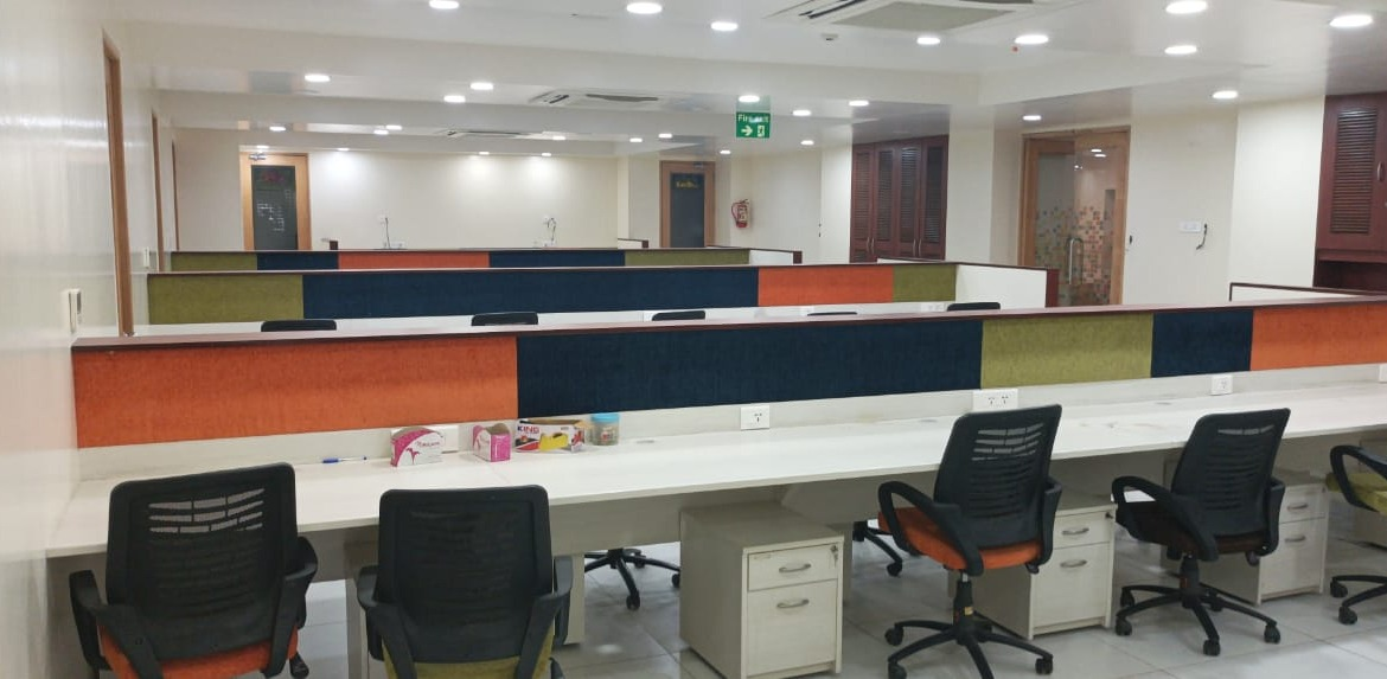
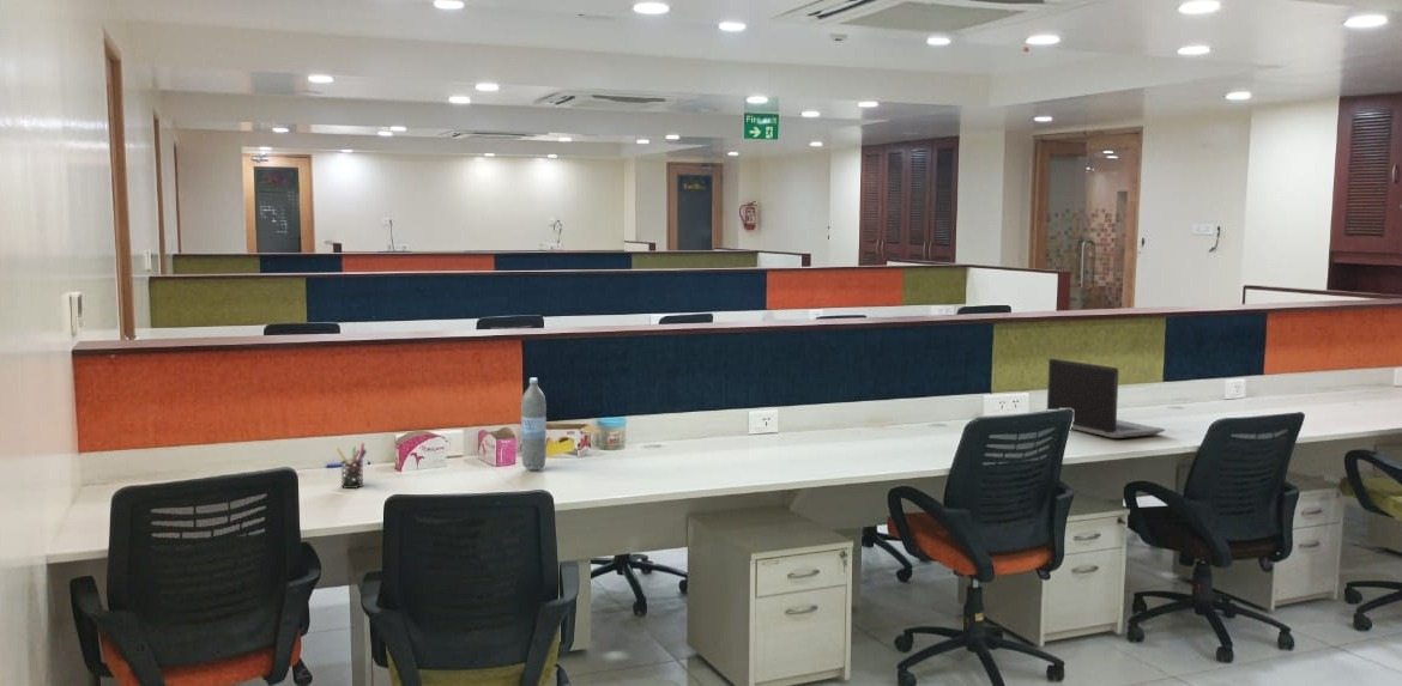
+ laptop computer (1105, 395)
+ water bottle (533, 423)
+ pen holder (353, 463)
